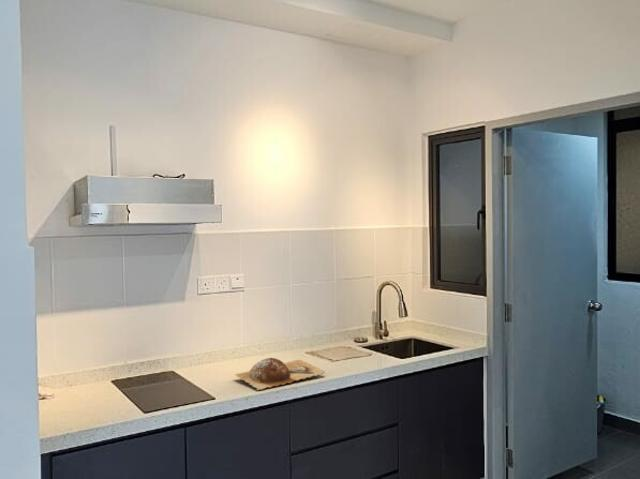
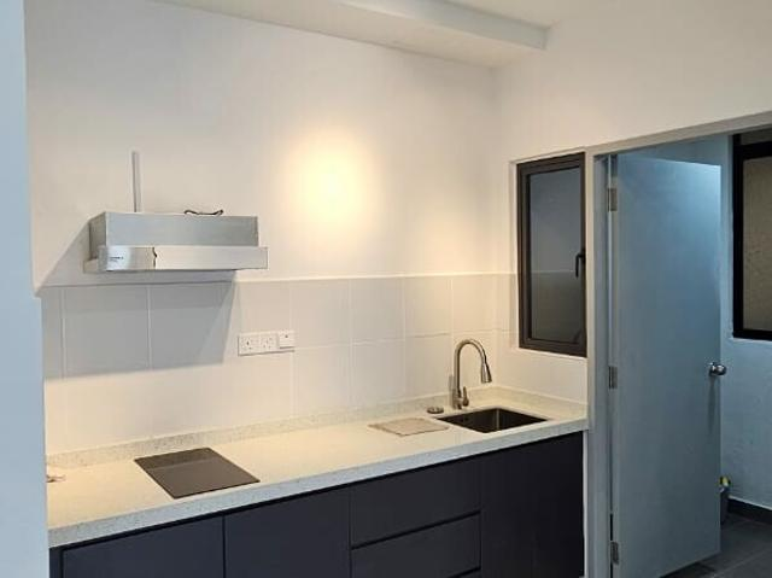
- chopping board (280, 367)
